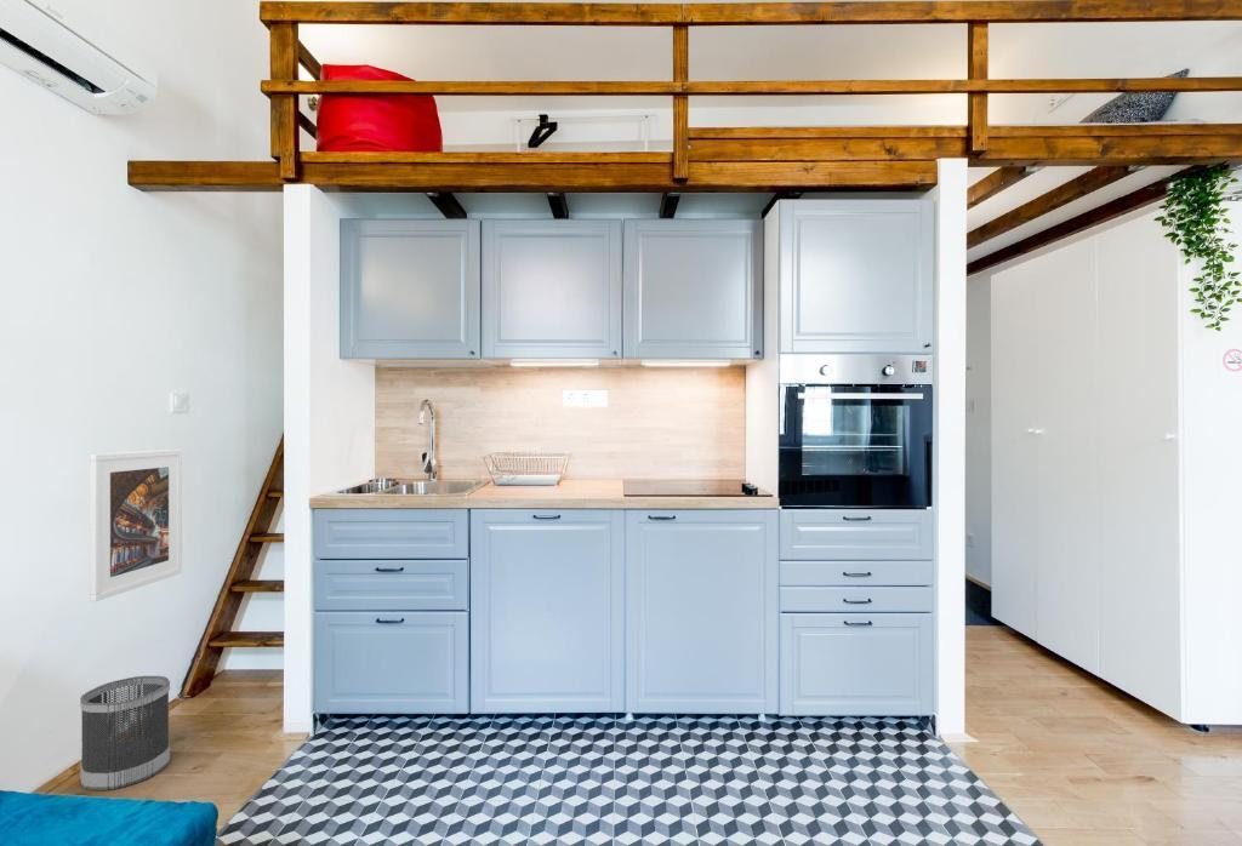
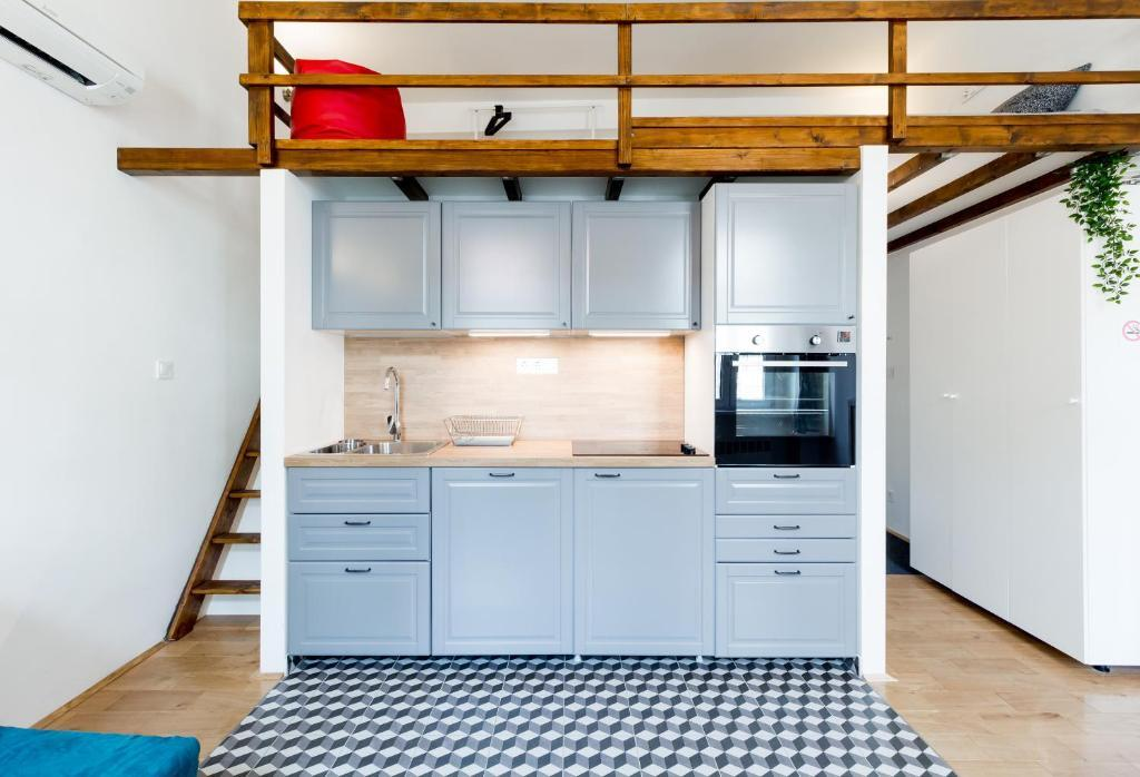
- wastebasket (126, 728)
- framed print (139, 519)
